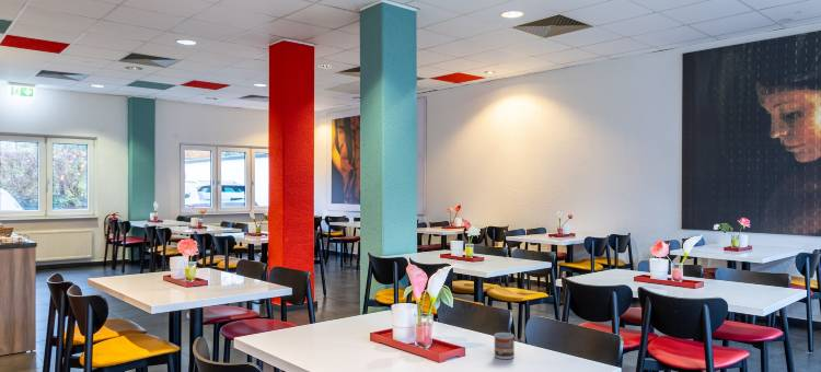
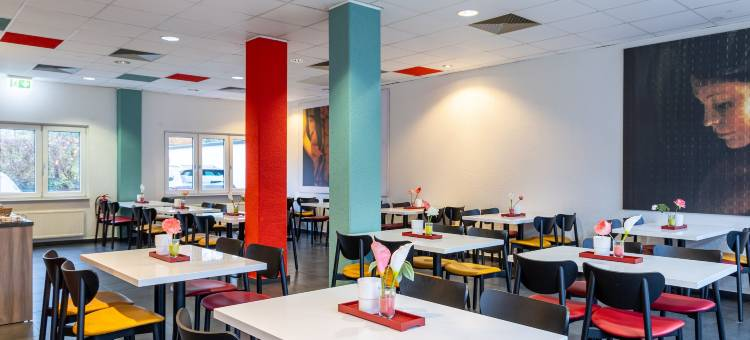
- cup (504, 345)
